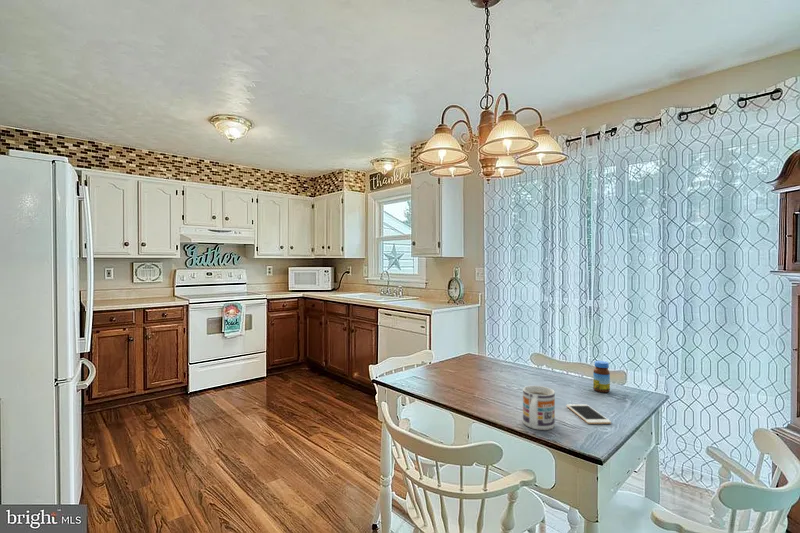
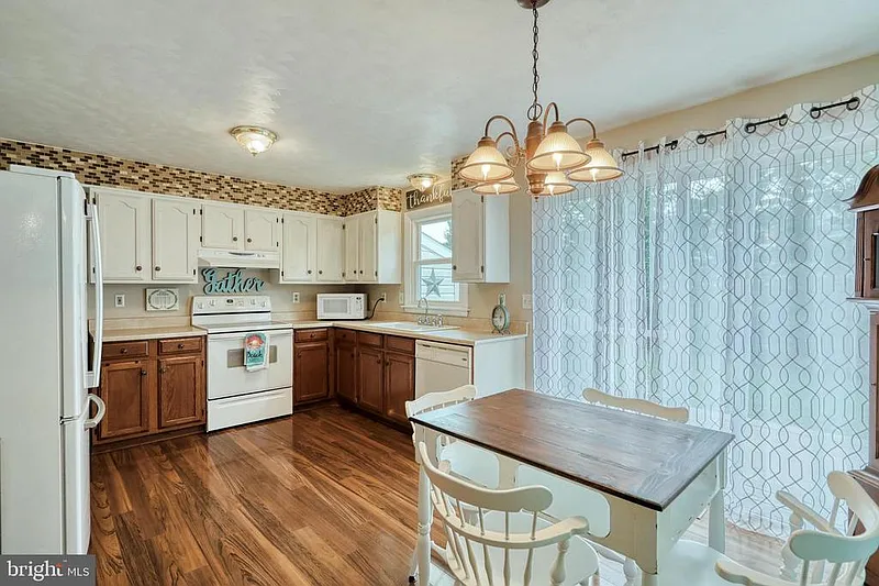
- cell phone (587, 413)
- jar (601, 376)
- mug (536, 407)
